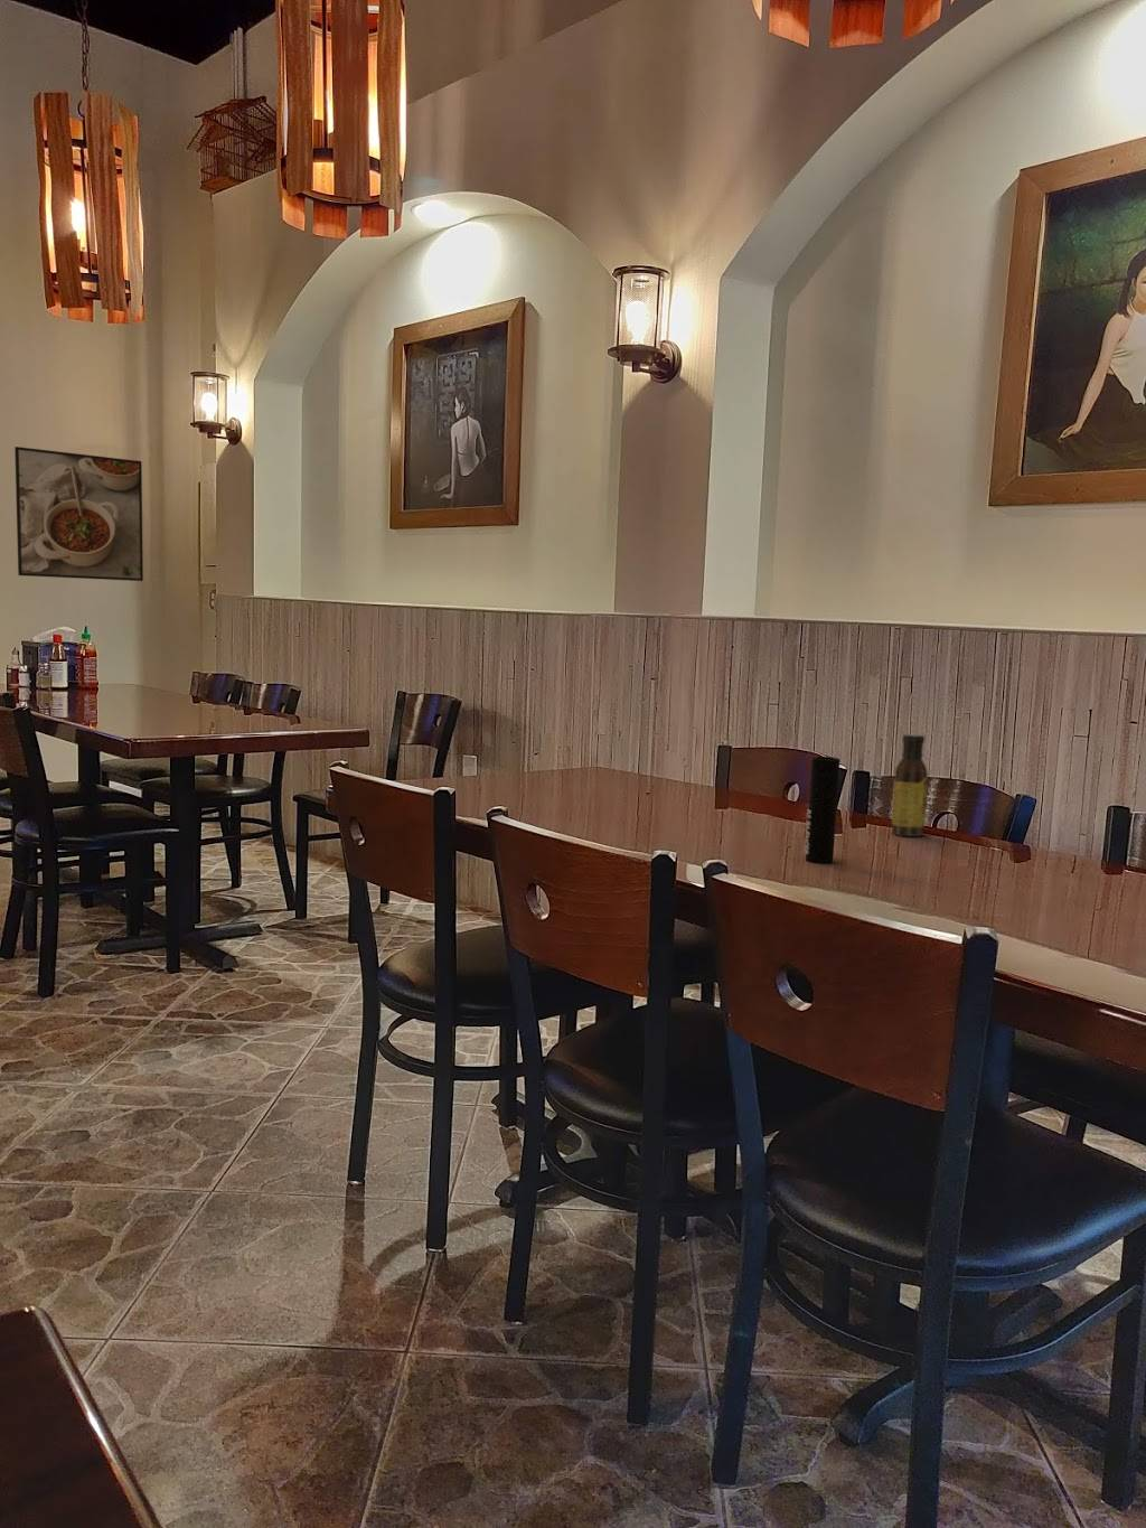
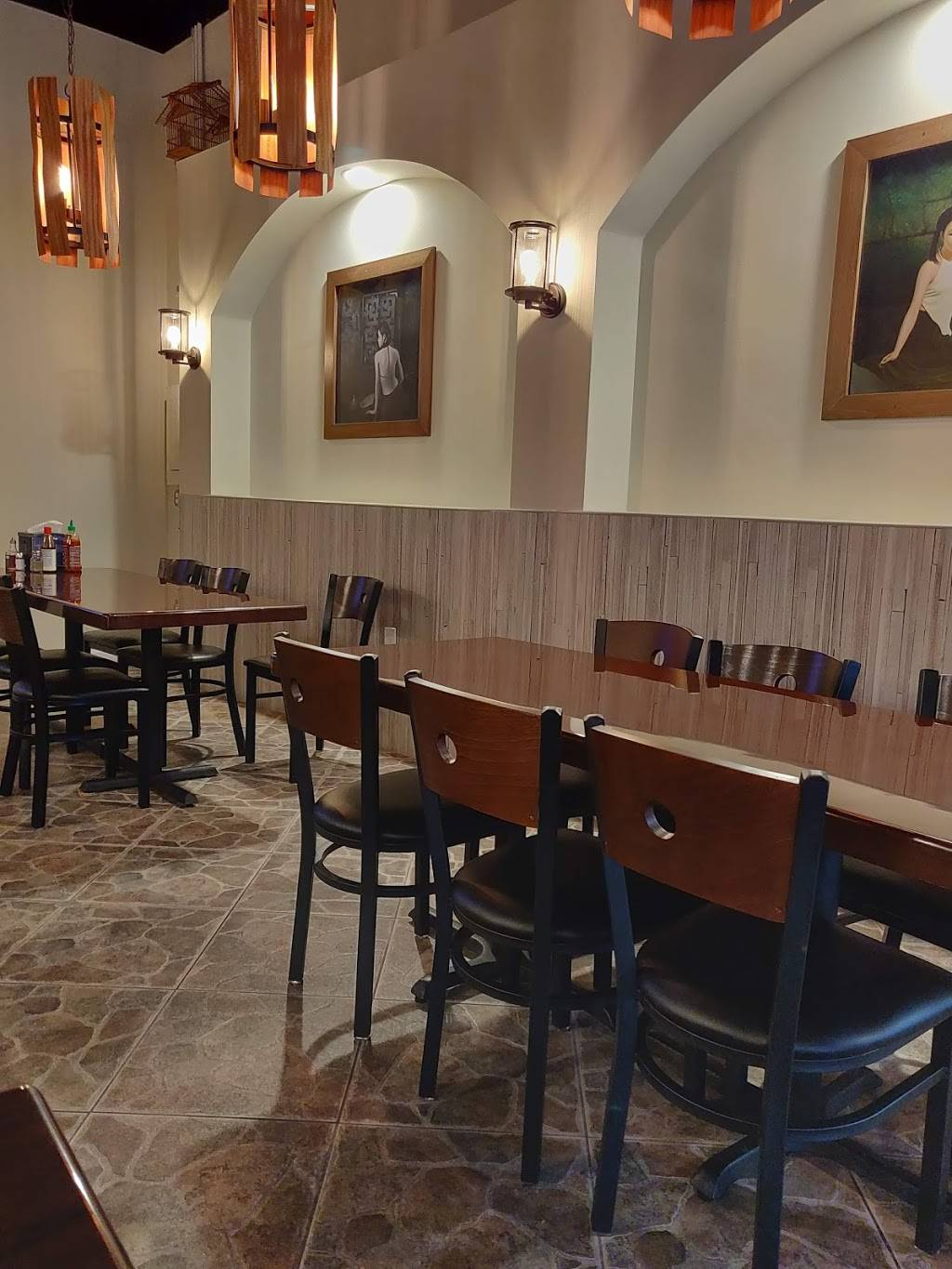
- cup (821, 809)
- sauce bottle (910, 785)
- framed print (81, 517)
